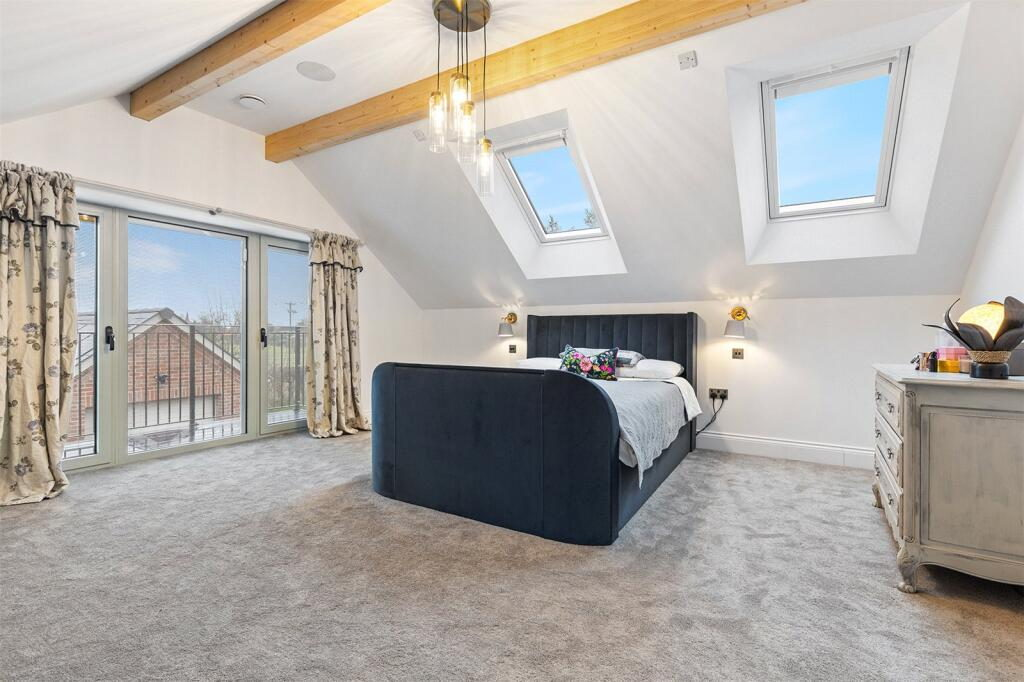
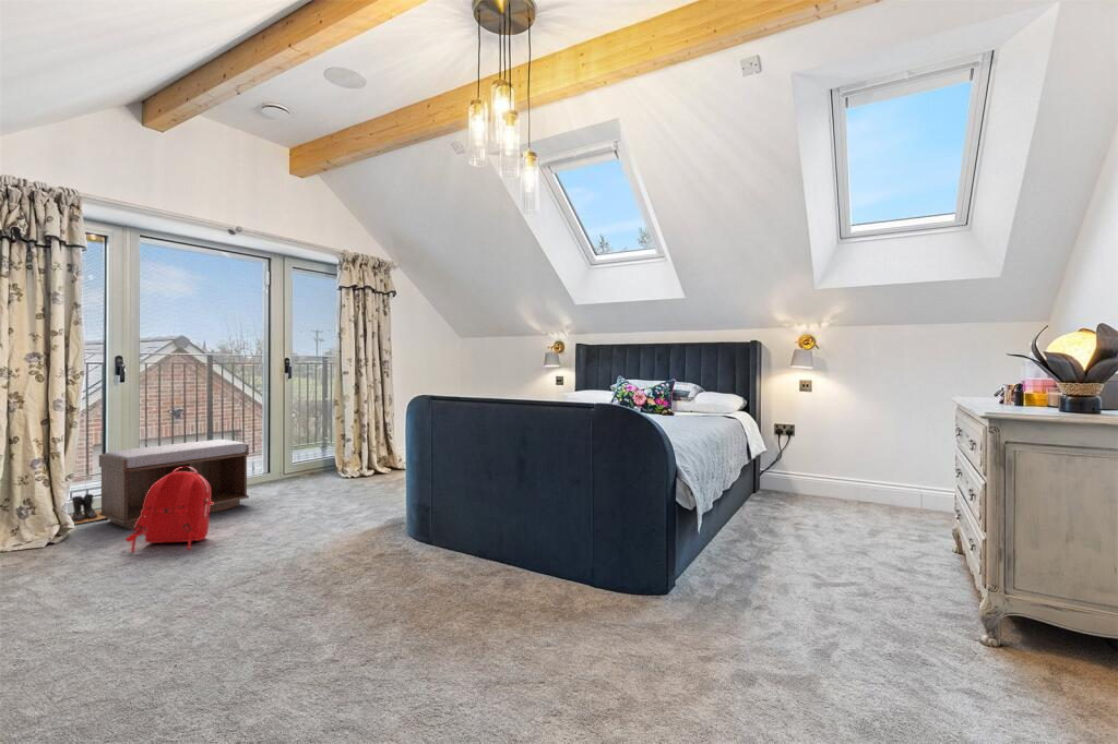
+ backpack (176, 505)
+ boots (83, 507)
+ bench (177, 471)
